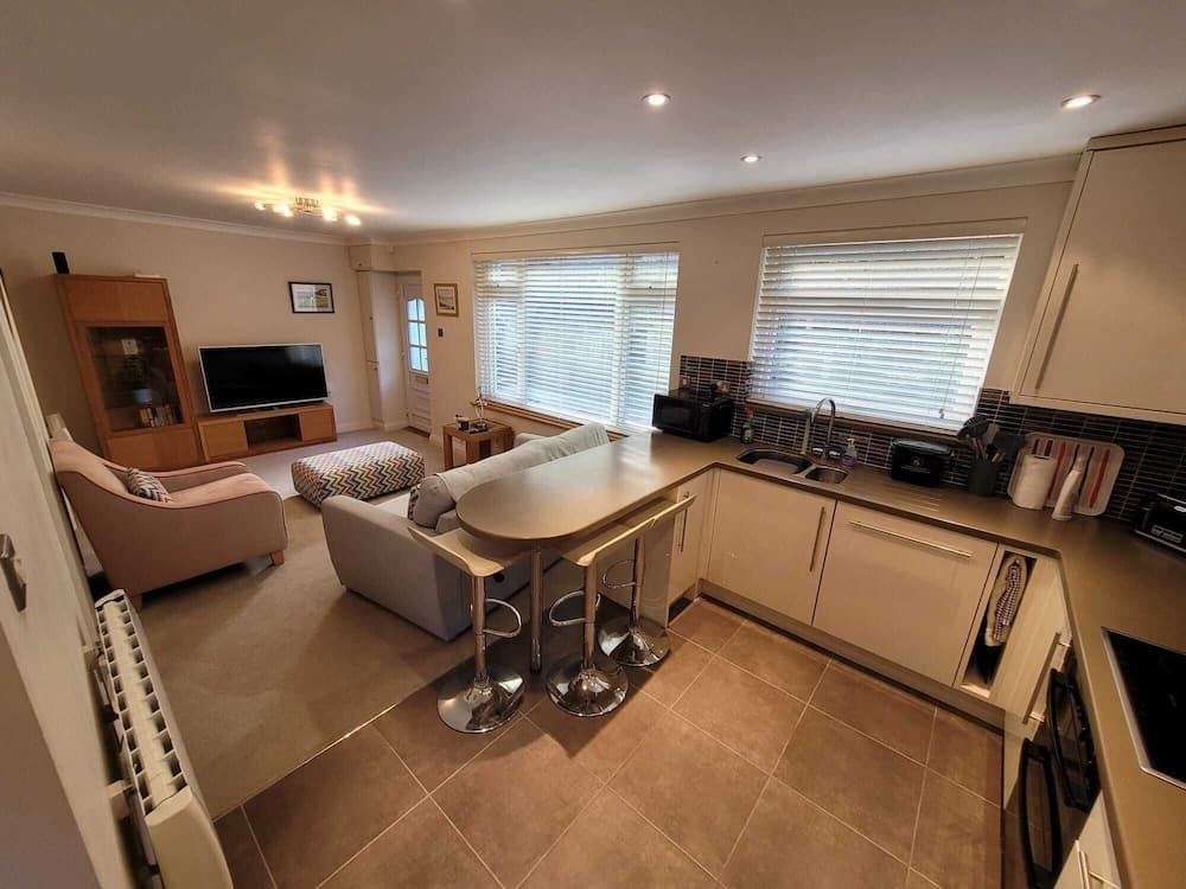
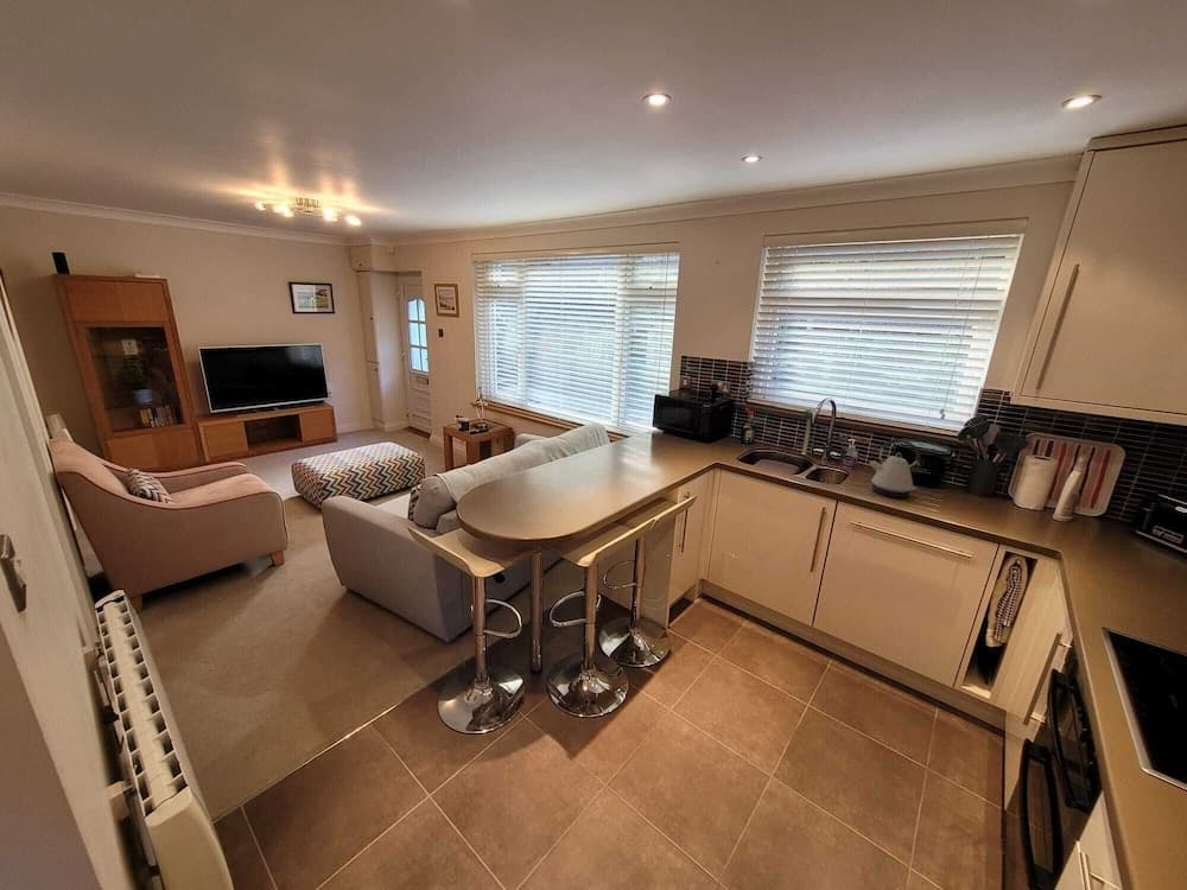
+ kettle (894, 466)
